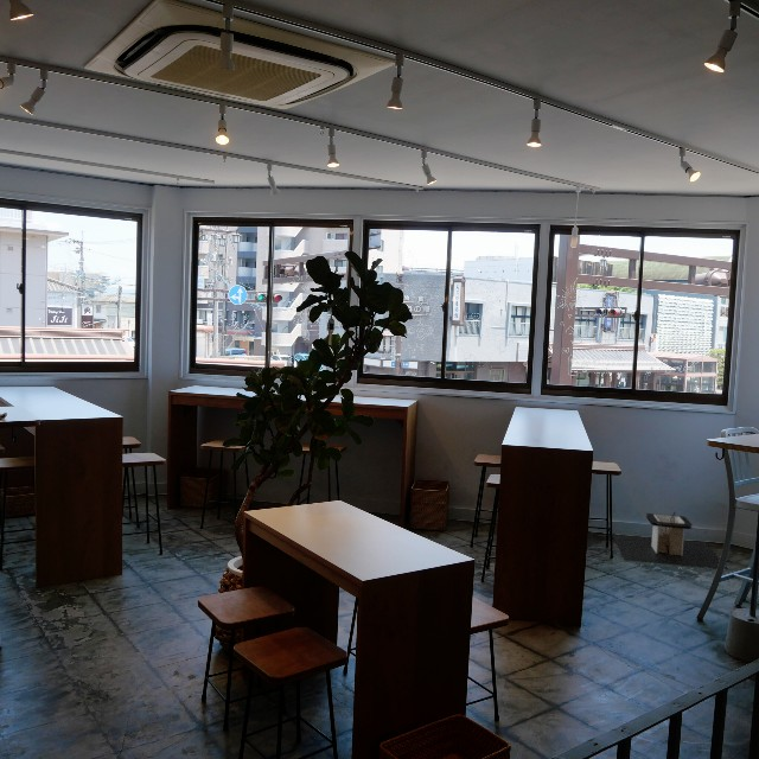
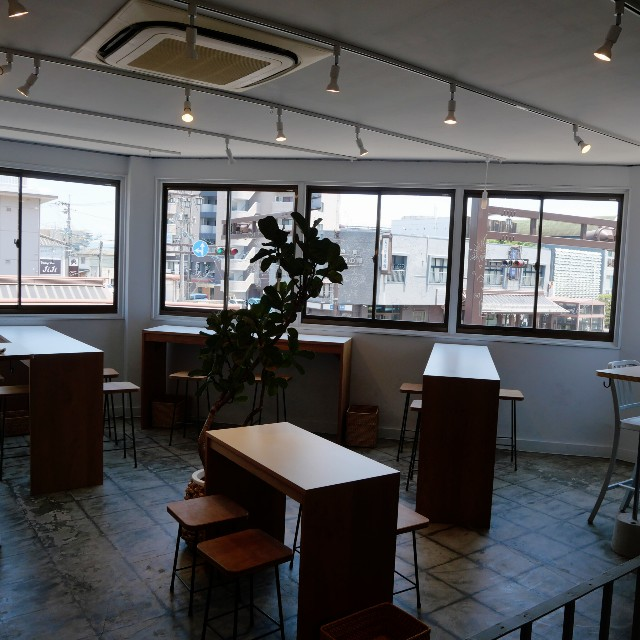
- architectural model (668, 529)
